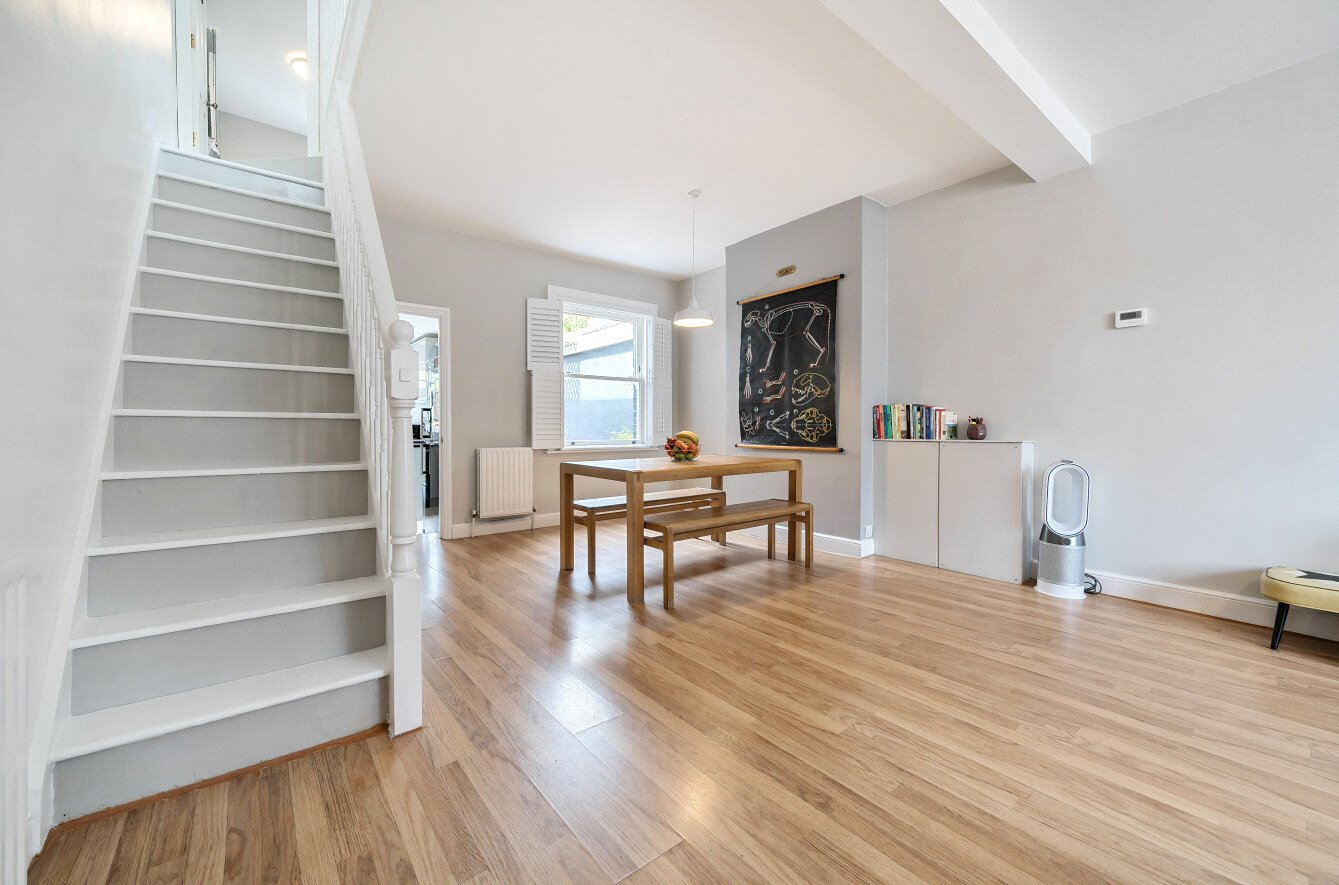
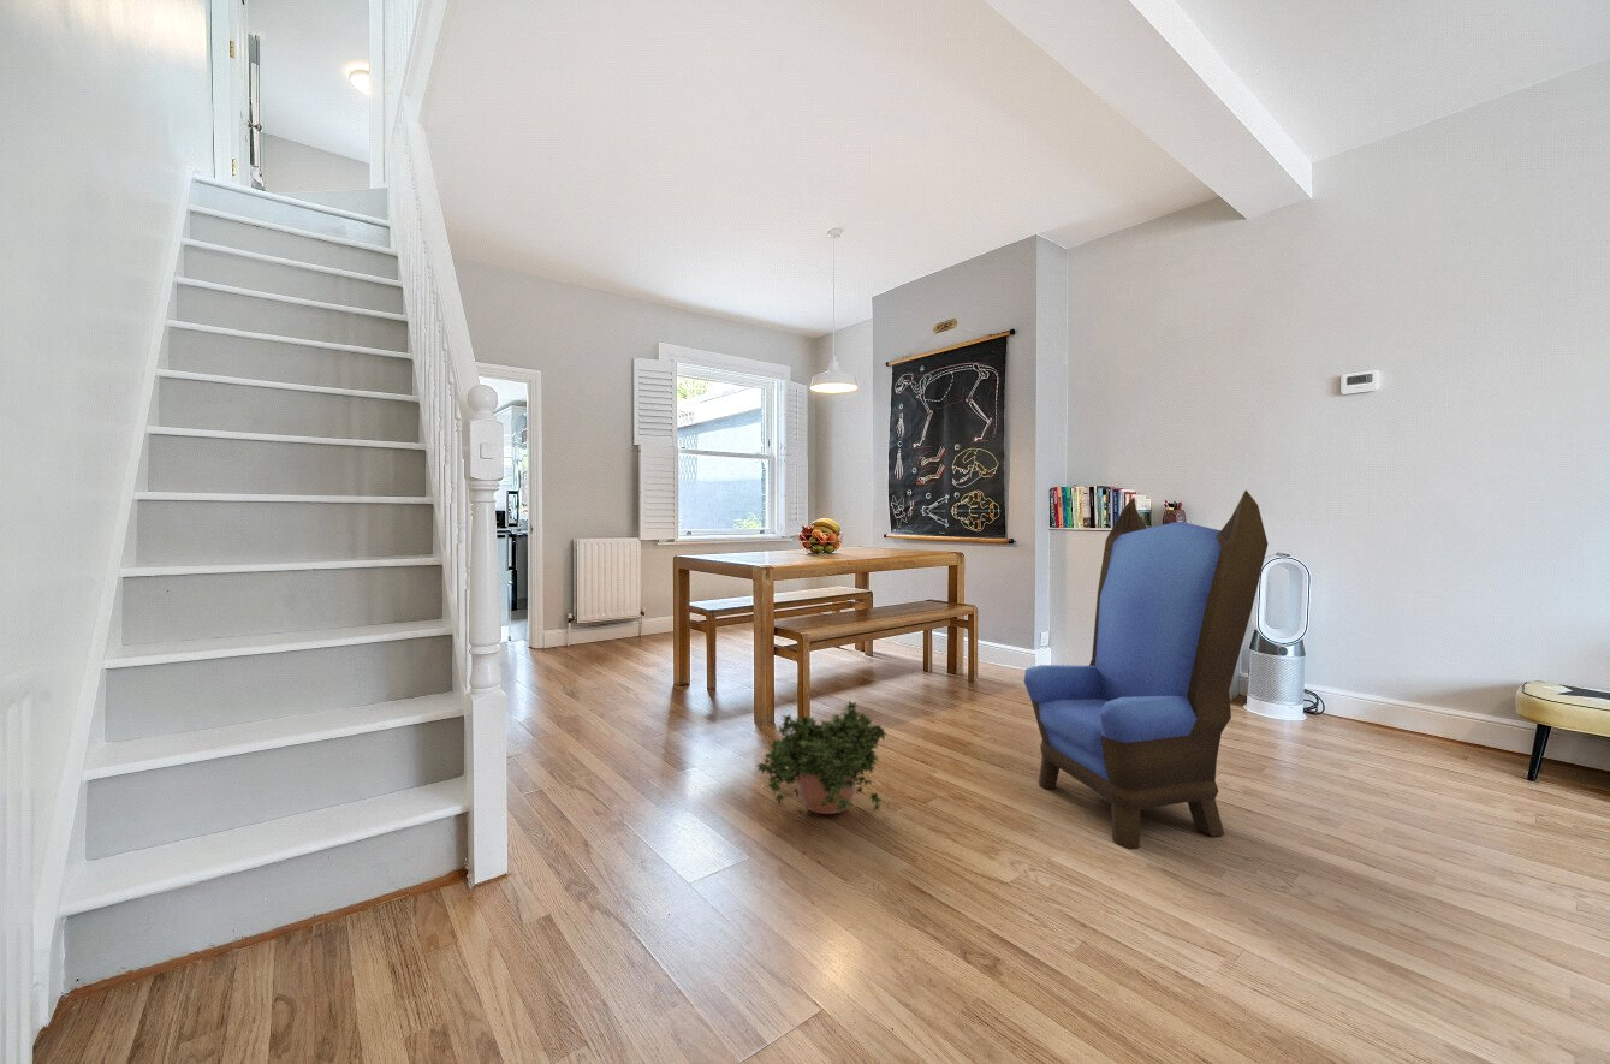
+ armchair (1129, 649)
+ potted plant (822, 760)
